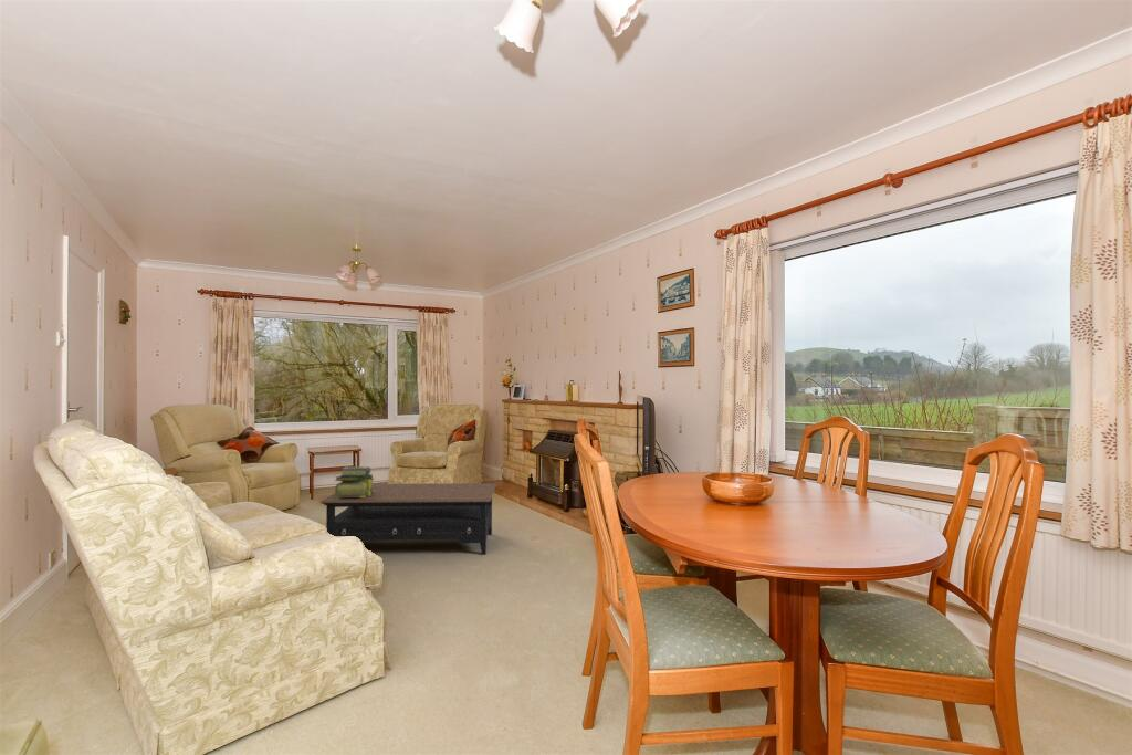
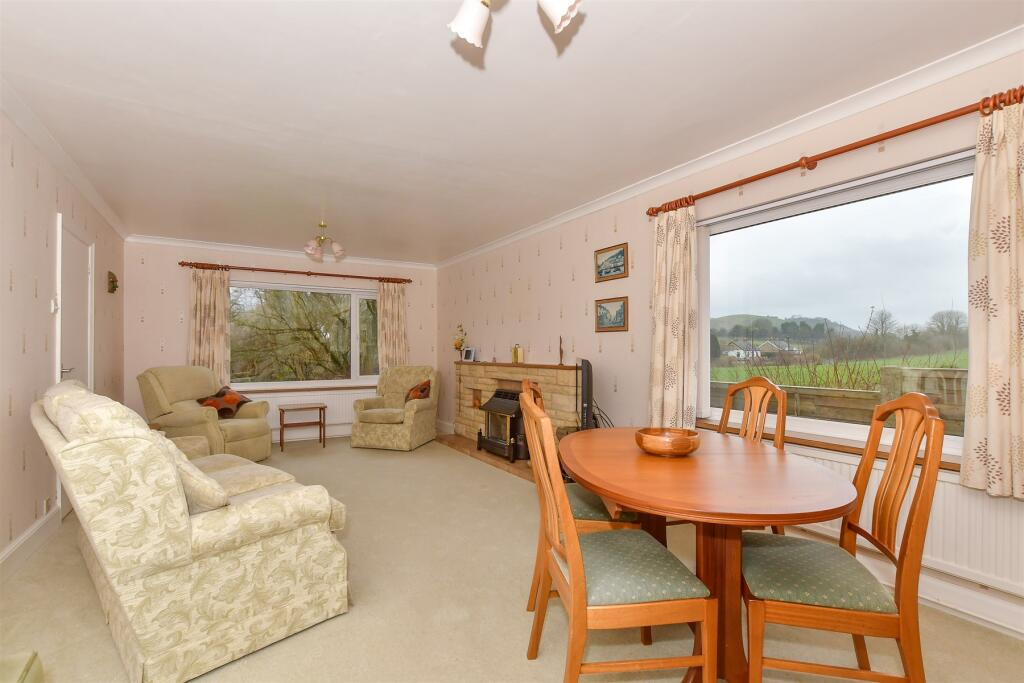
- coffee table (415, 517)
- stack of books (355, 480)
